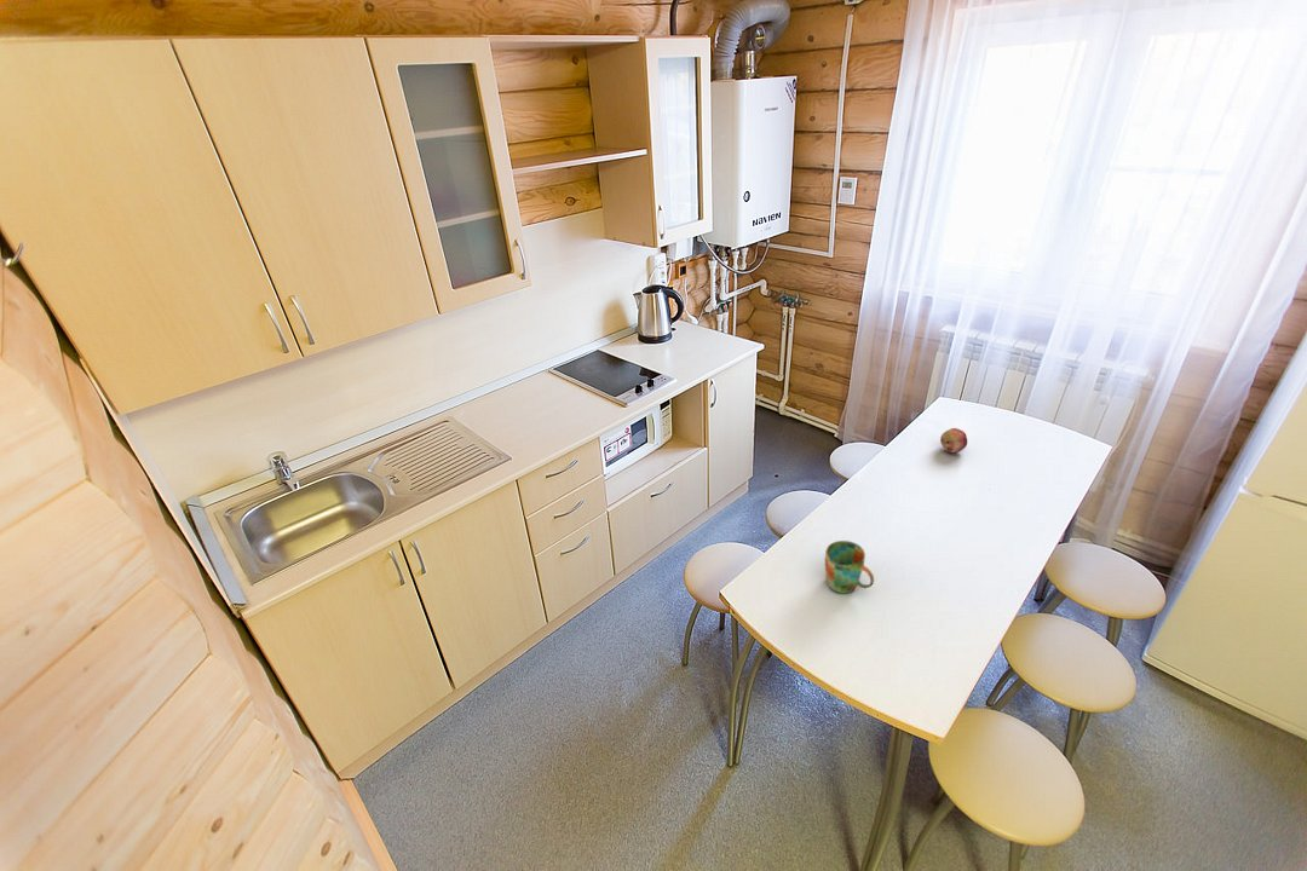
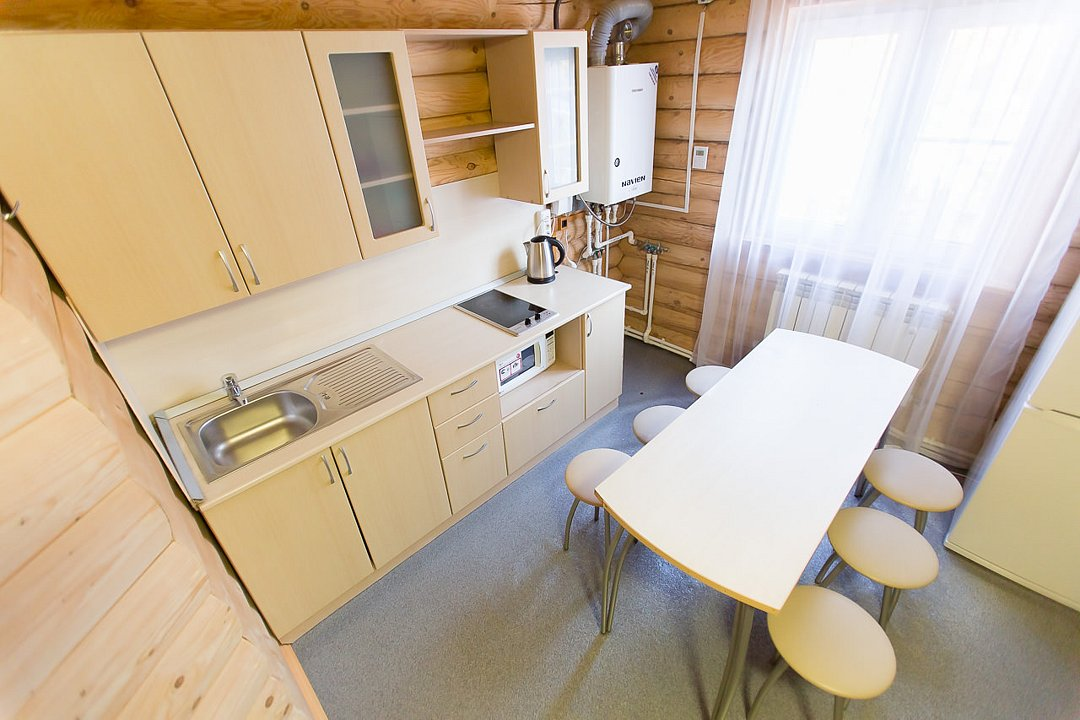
- fruit (954, 440)
- mug (850, 571)
